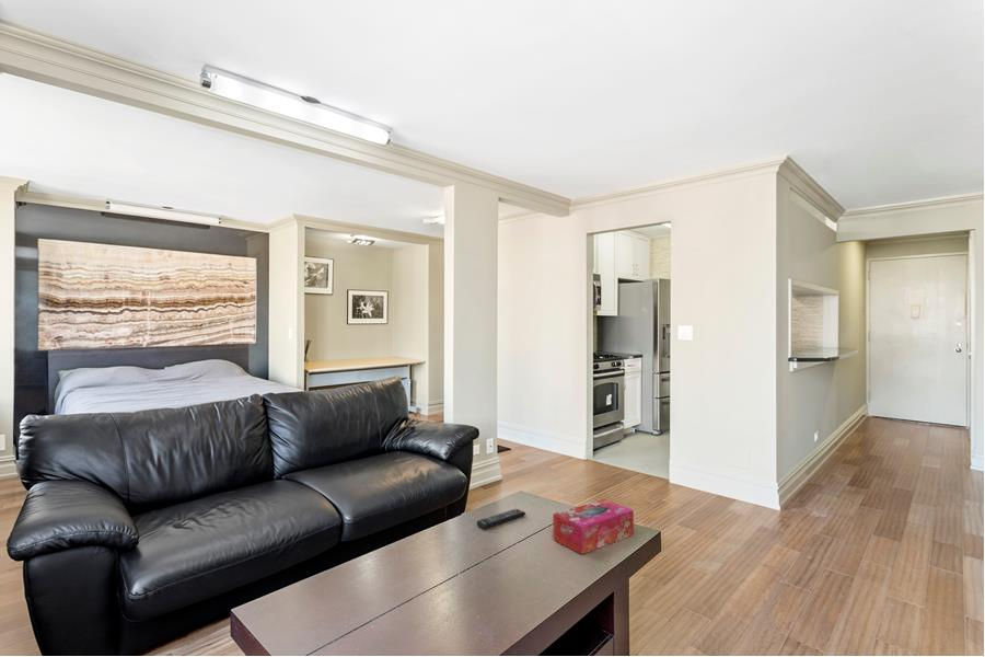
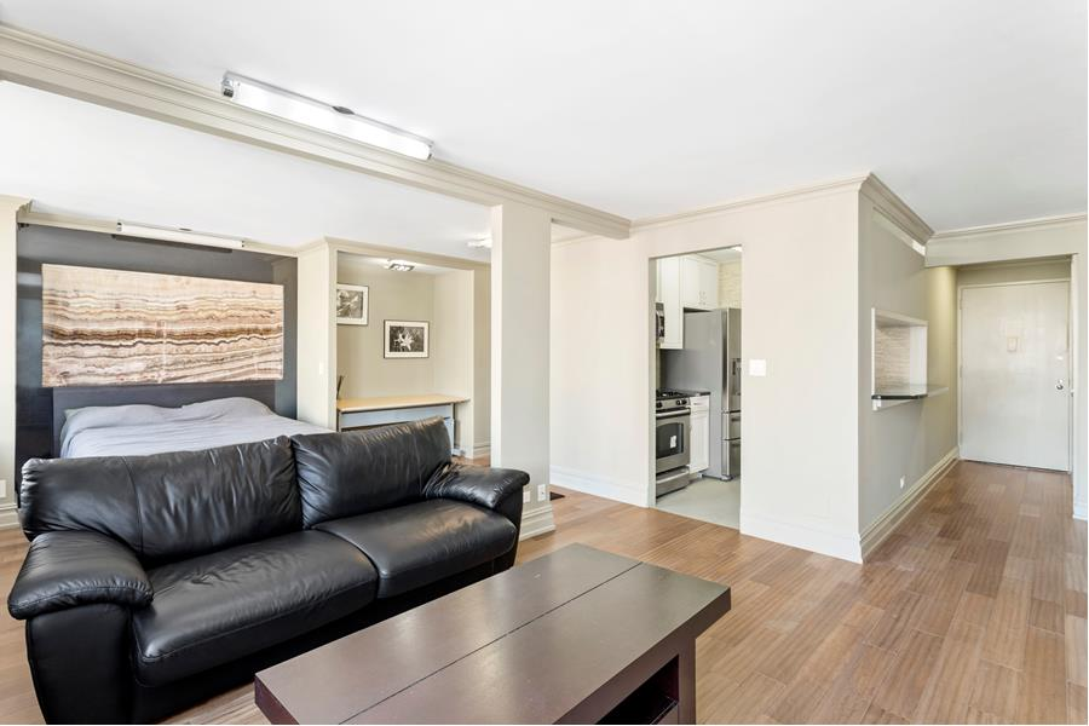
- tissue box (593, 525)
- remote control (501, 518)
